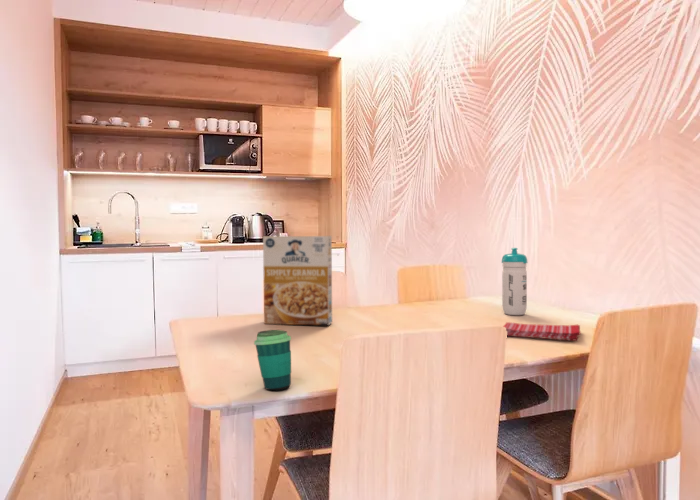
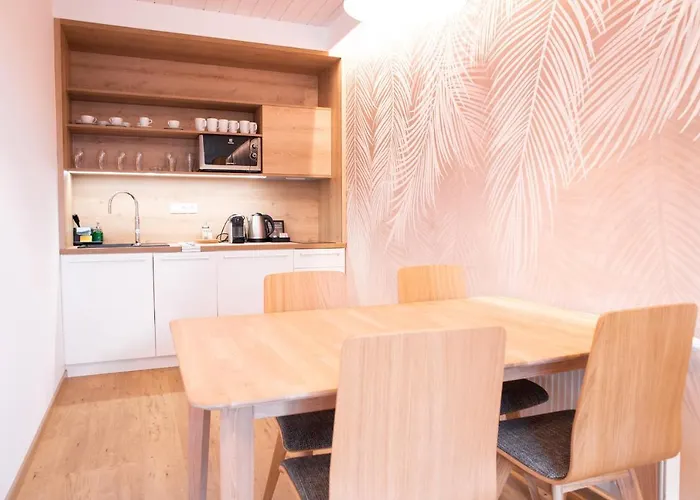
- cup (273, 359)
- dish towel (540, 329)
- water bottle (514, 280)
- cereal box (297, 279)
